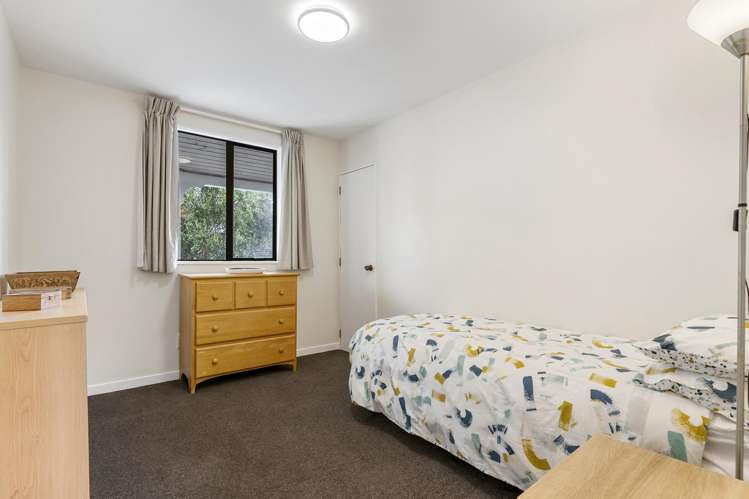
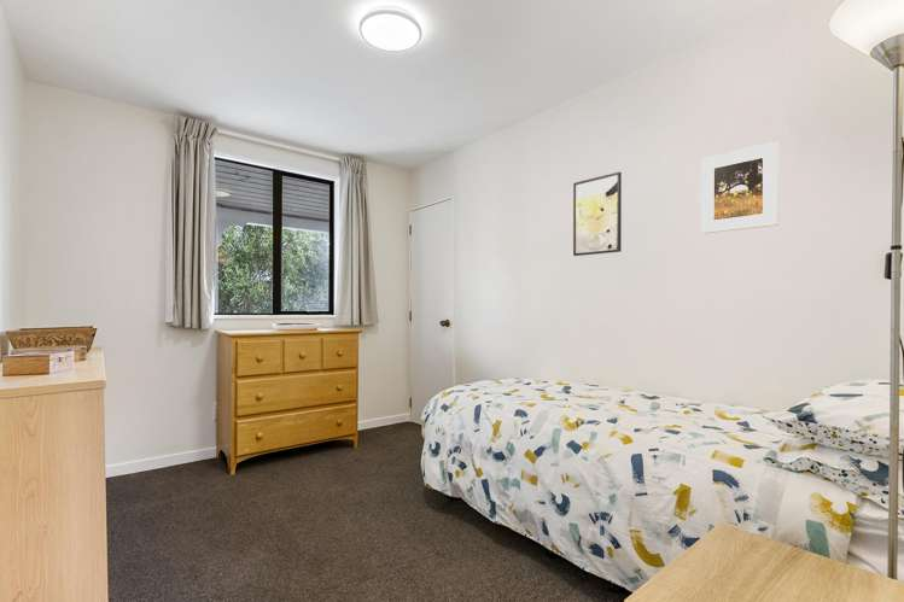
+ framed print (596, 215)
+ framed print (737, 189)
